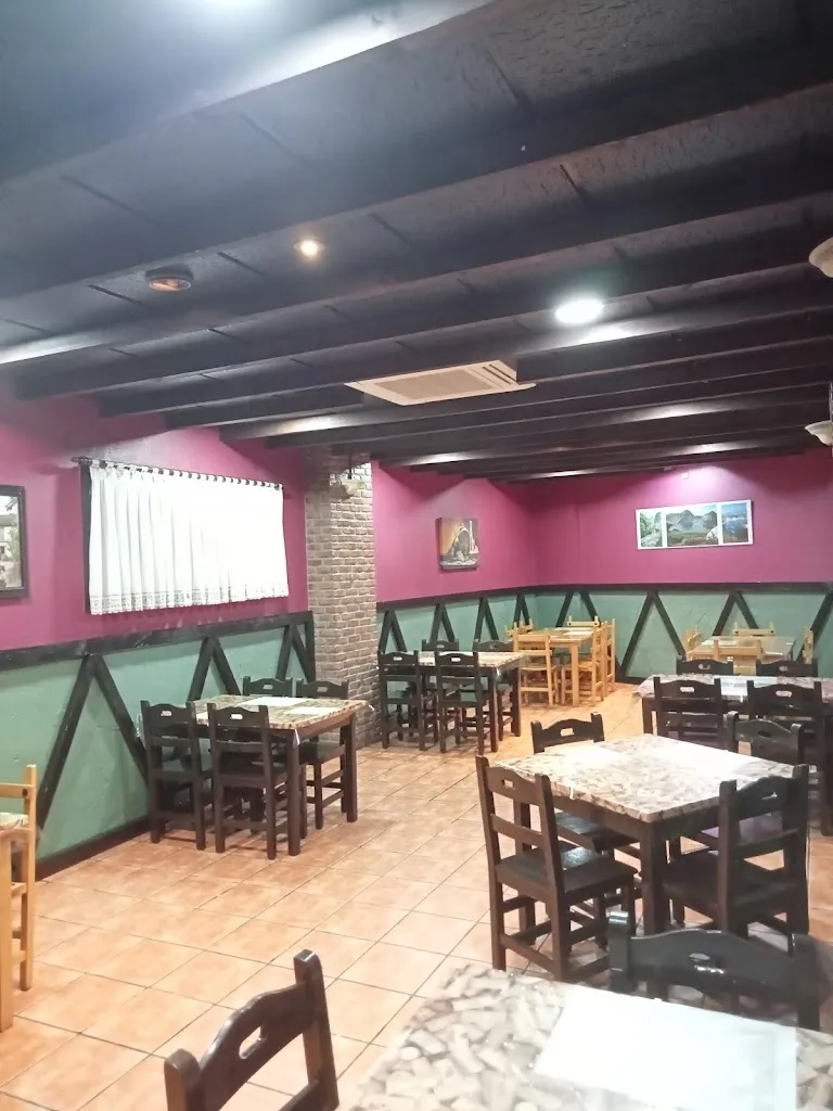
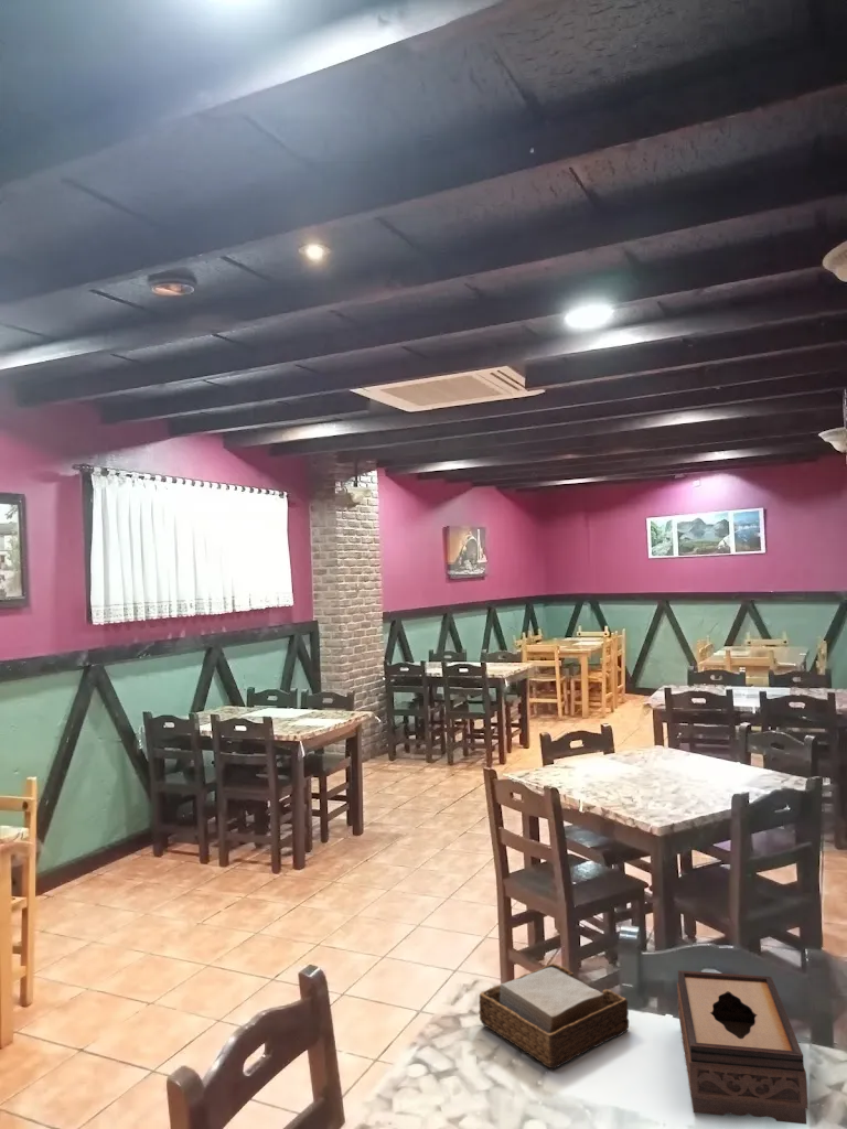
+ tissue box (735, 1039)
+ napkin holder (551, 1007)
